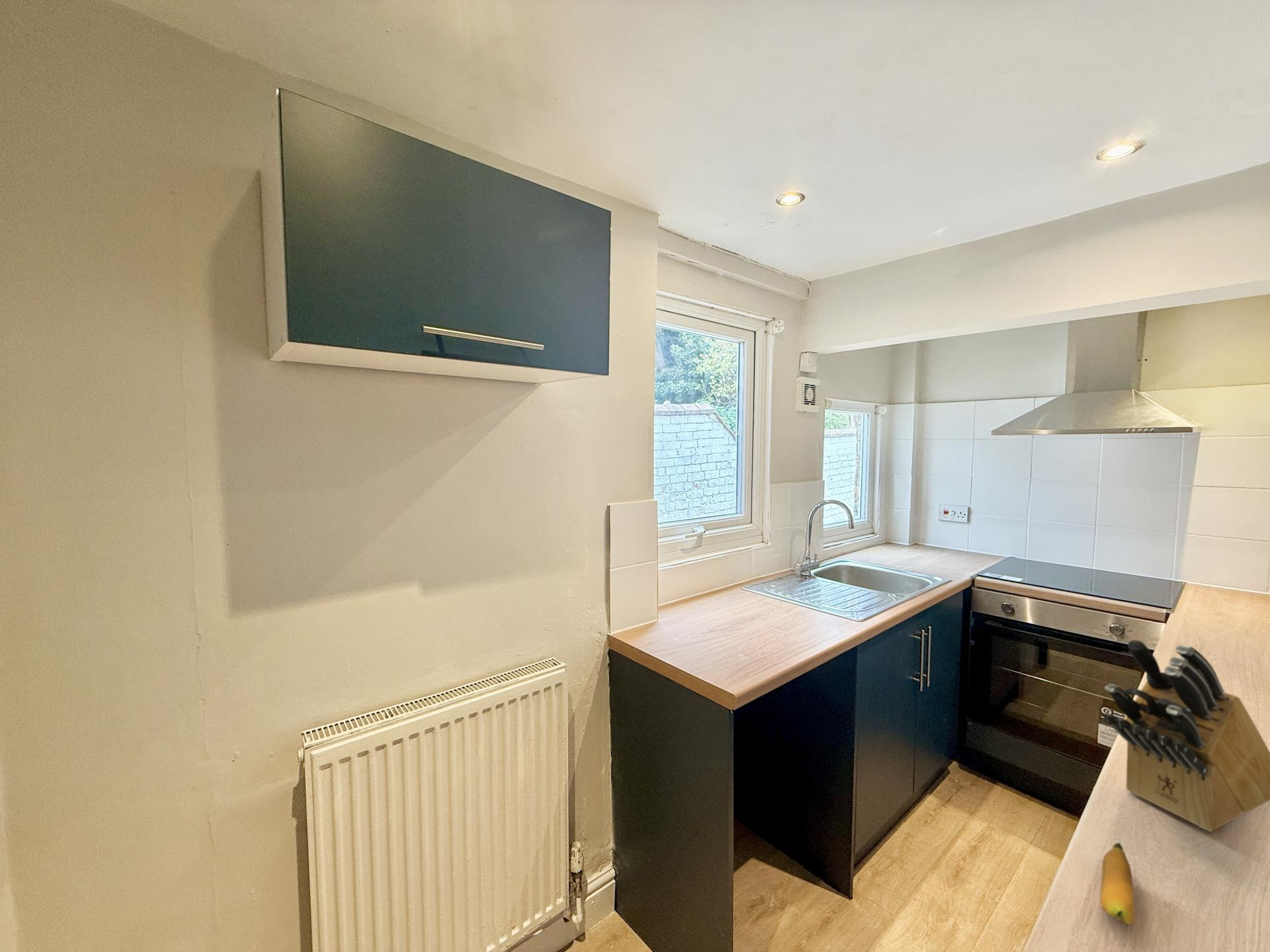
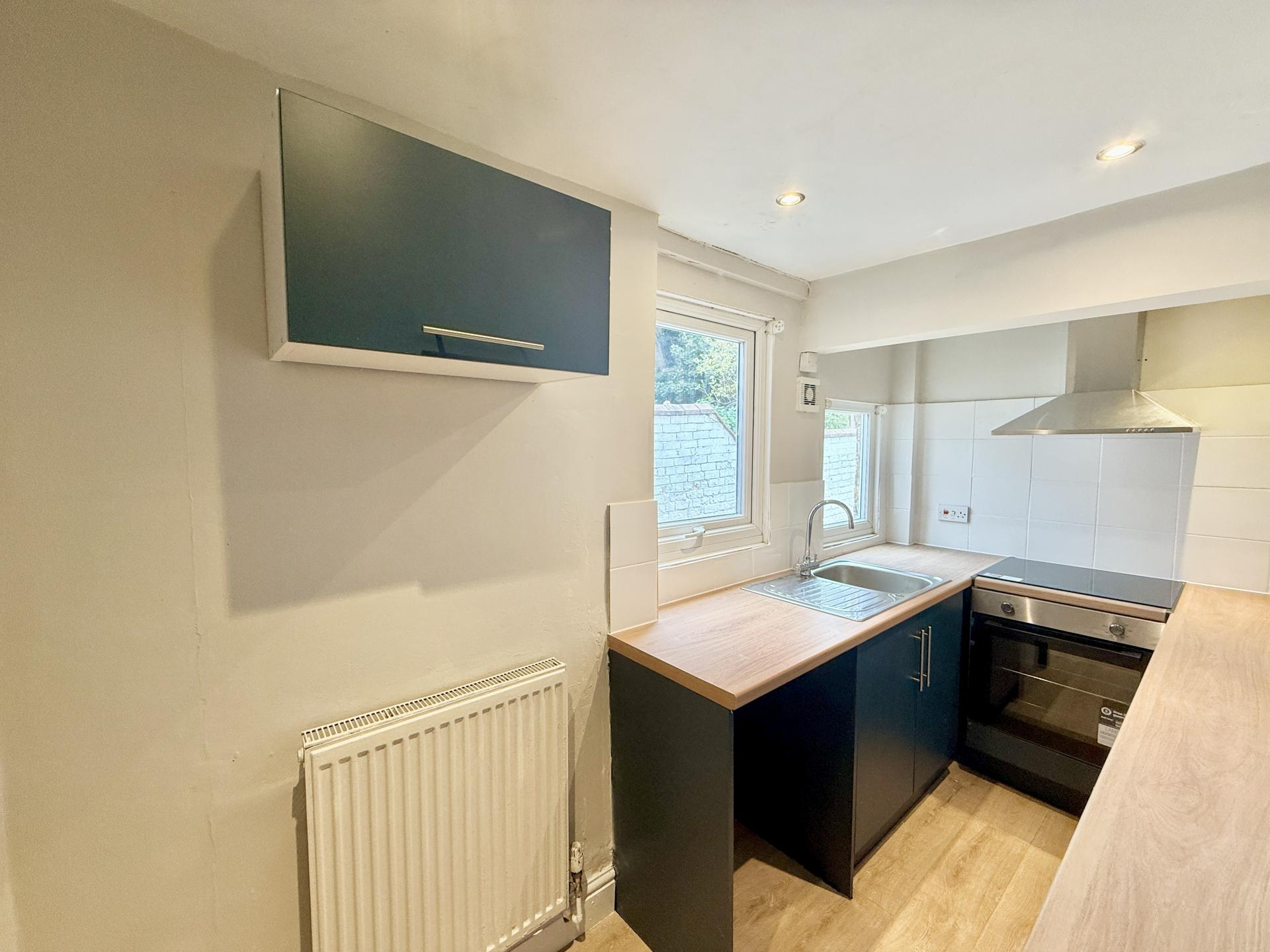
- banana (1117, 885)
- knife block (1195, 717)
